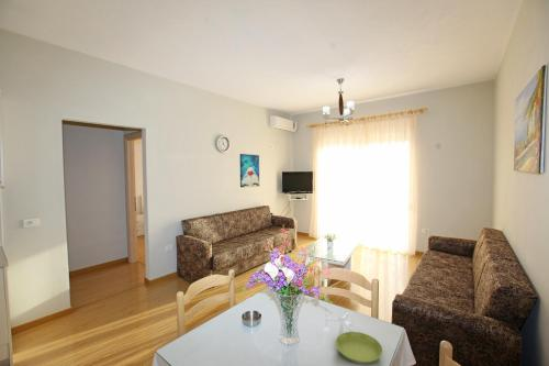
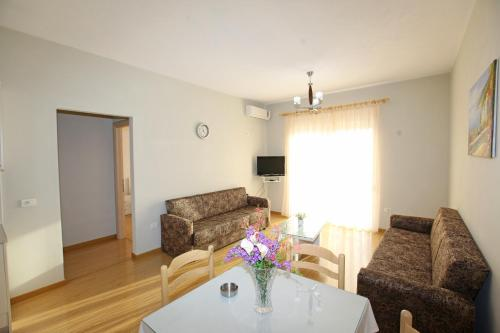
- saucer (358, 347)
- wall art (249, 170)
